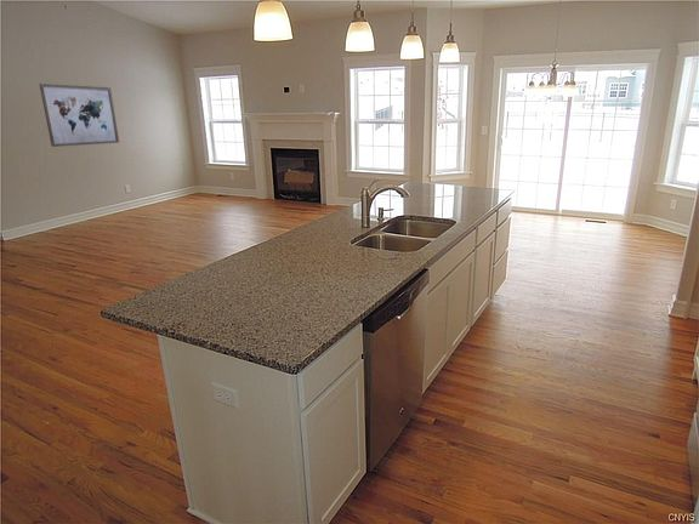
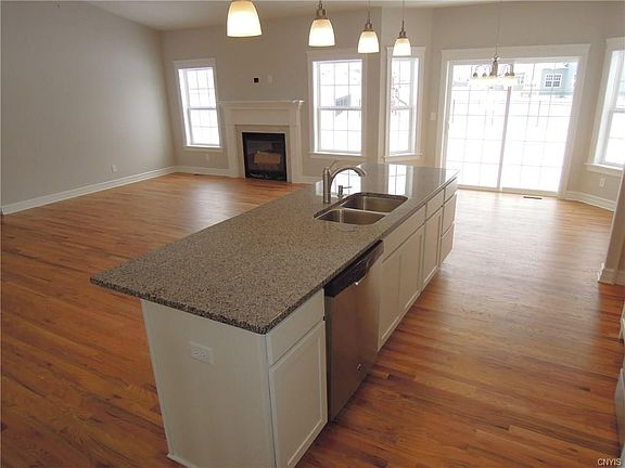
- wall art (83, 115)
